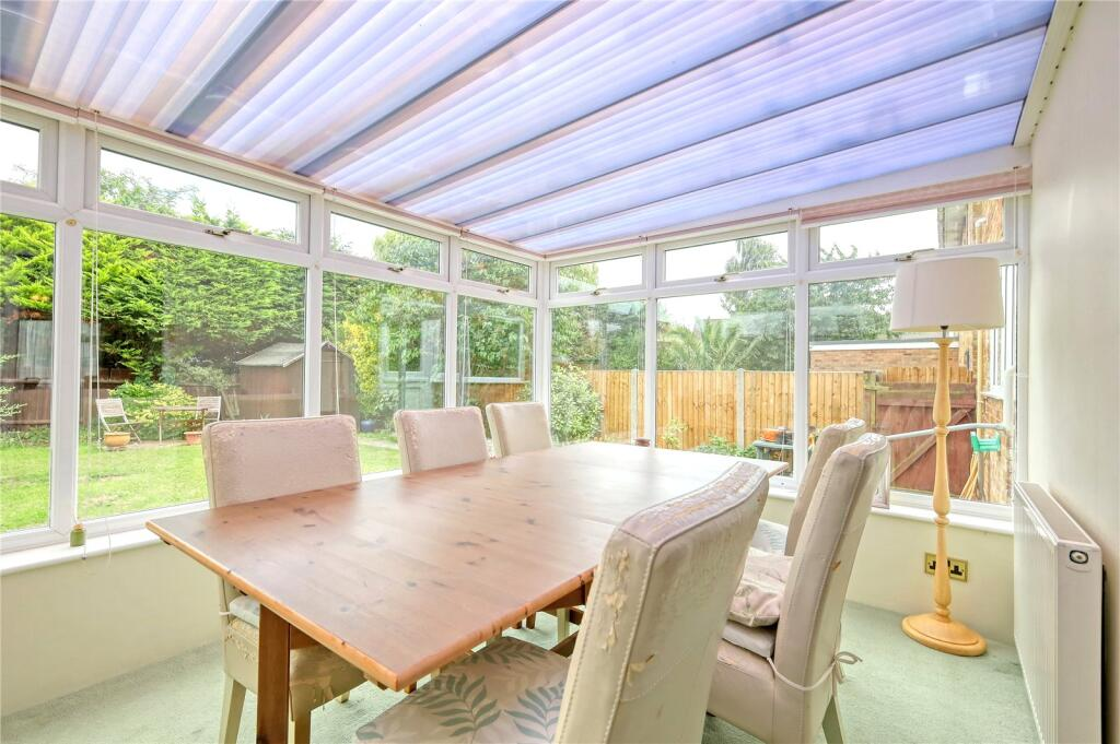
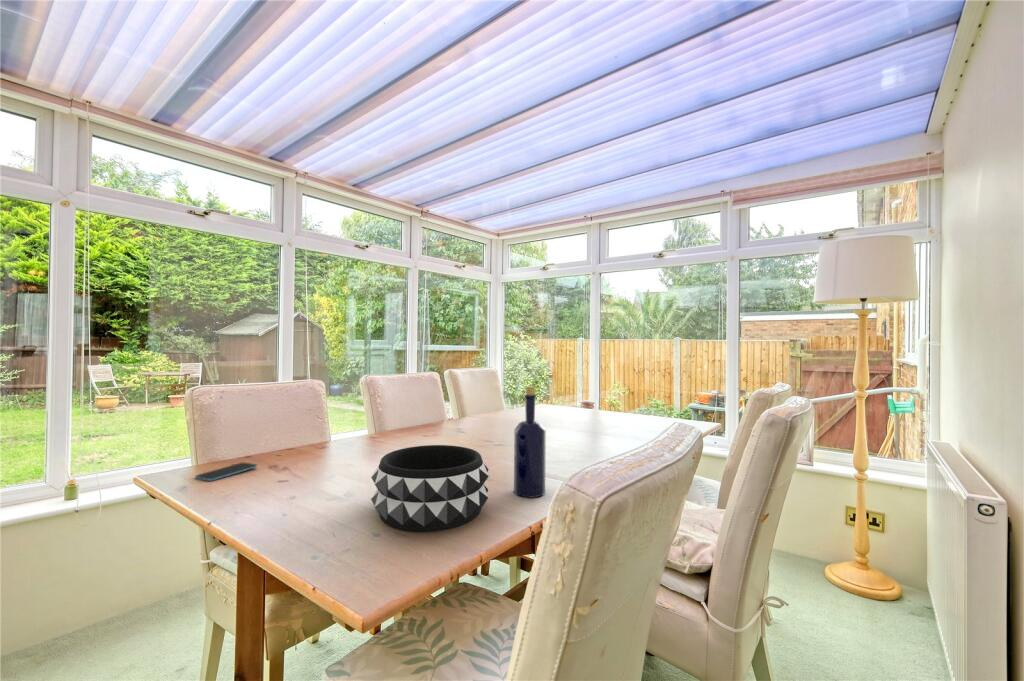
+ bottle (529, 439)
+ decorative bowl (431, 483)
+ smartphone (227, 471)
